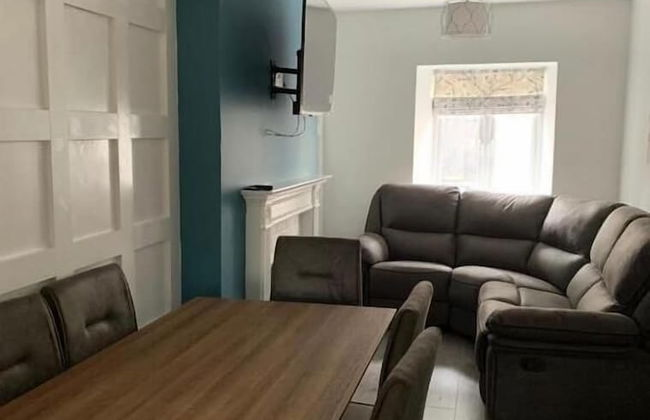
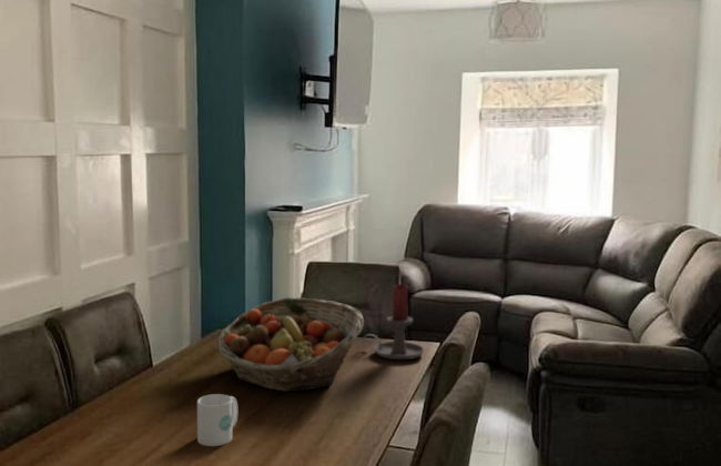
+ fruit basket (290, 342)
+ mug (220, 417)
+ candle holder (393, 318)
